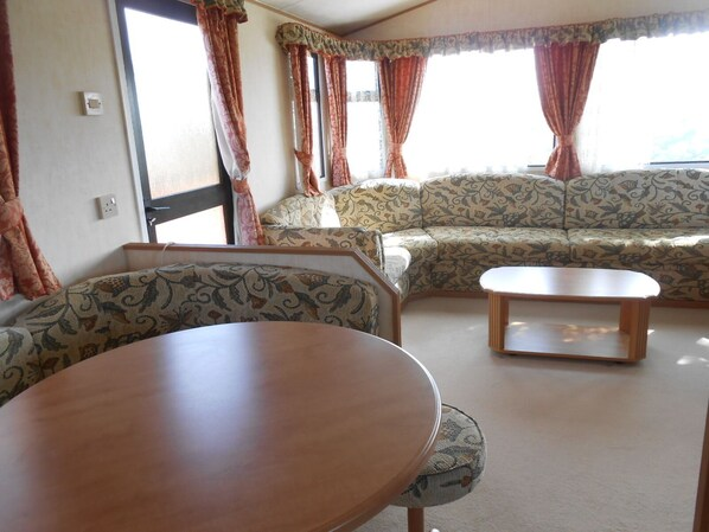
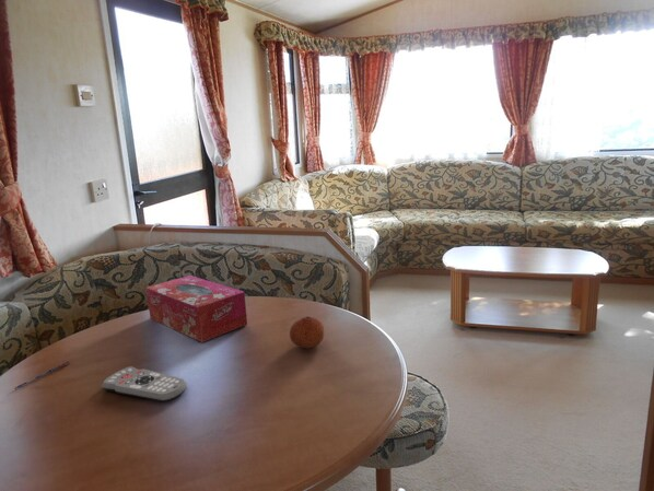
+ remote control (145, 384)
+ fruit (306, 330)
+ pen (43, 374)
+ tissue box (195, 305)
